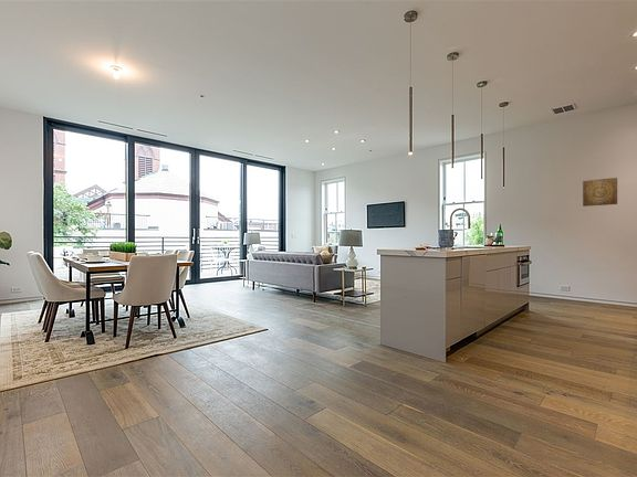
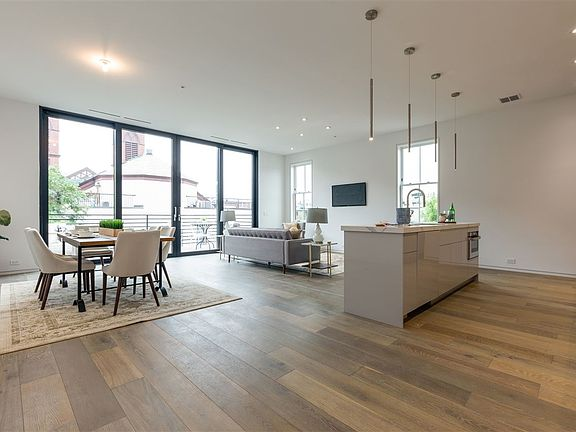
- wall art (599, 192)
